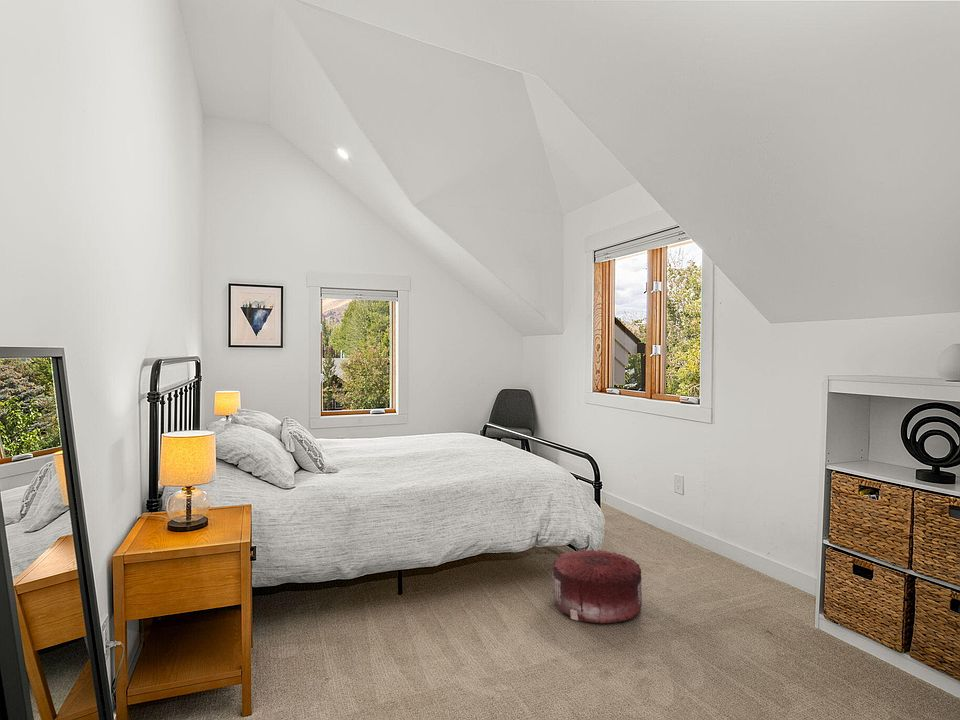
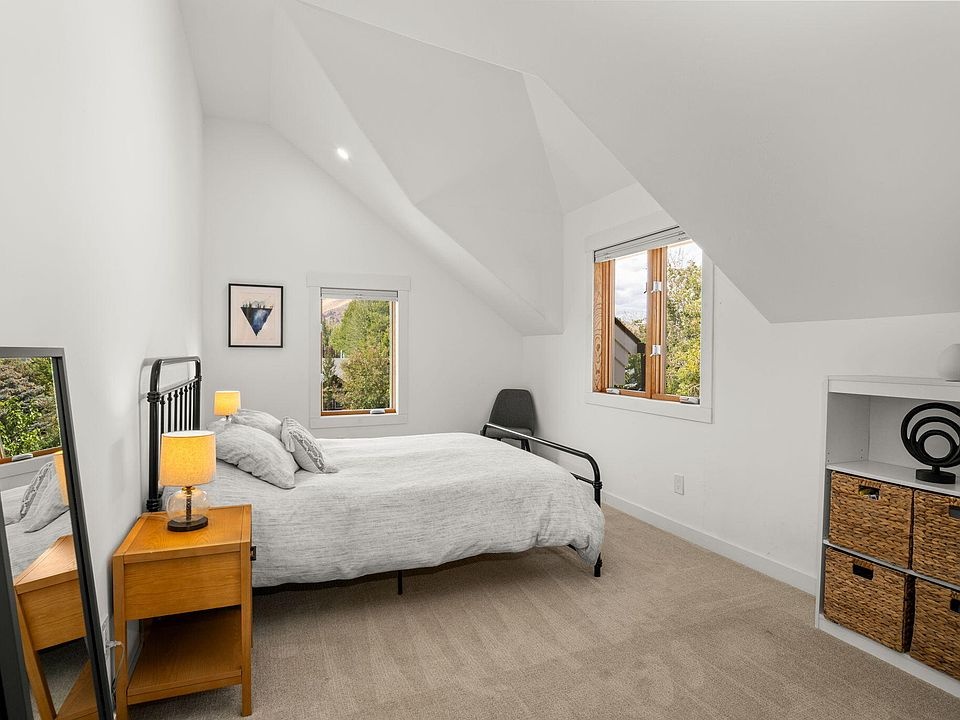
- pouf (596, 581)
